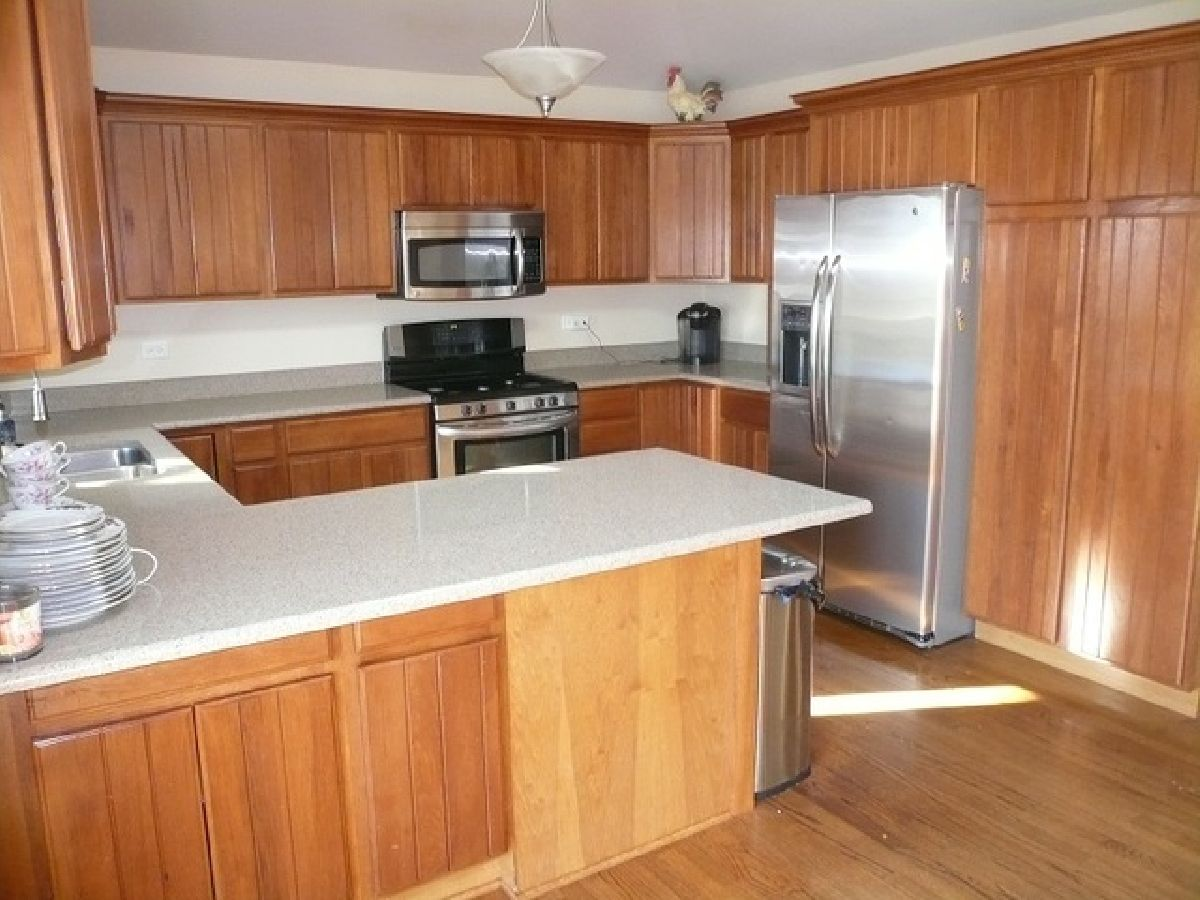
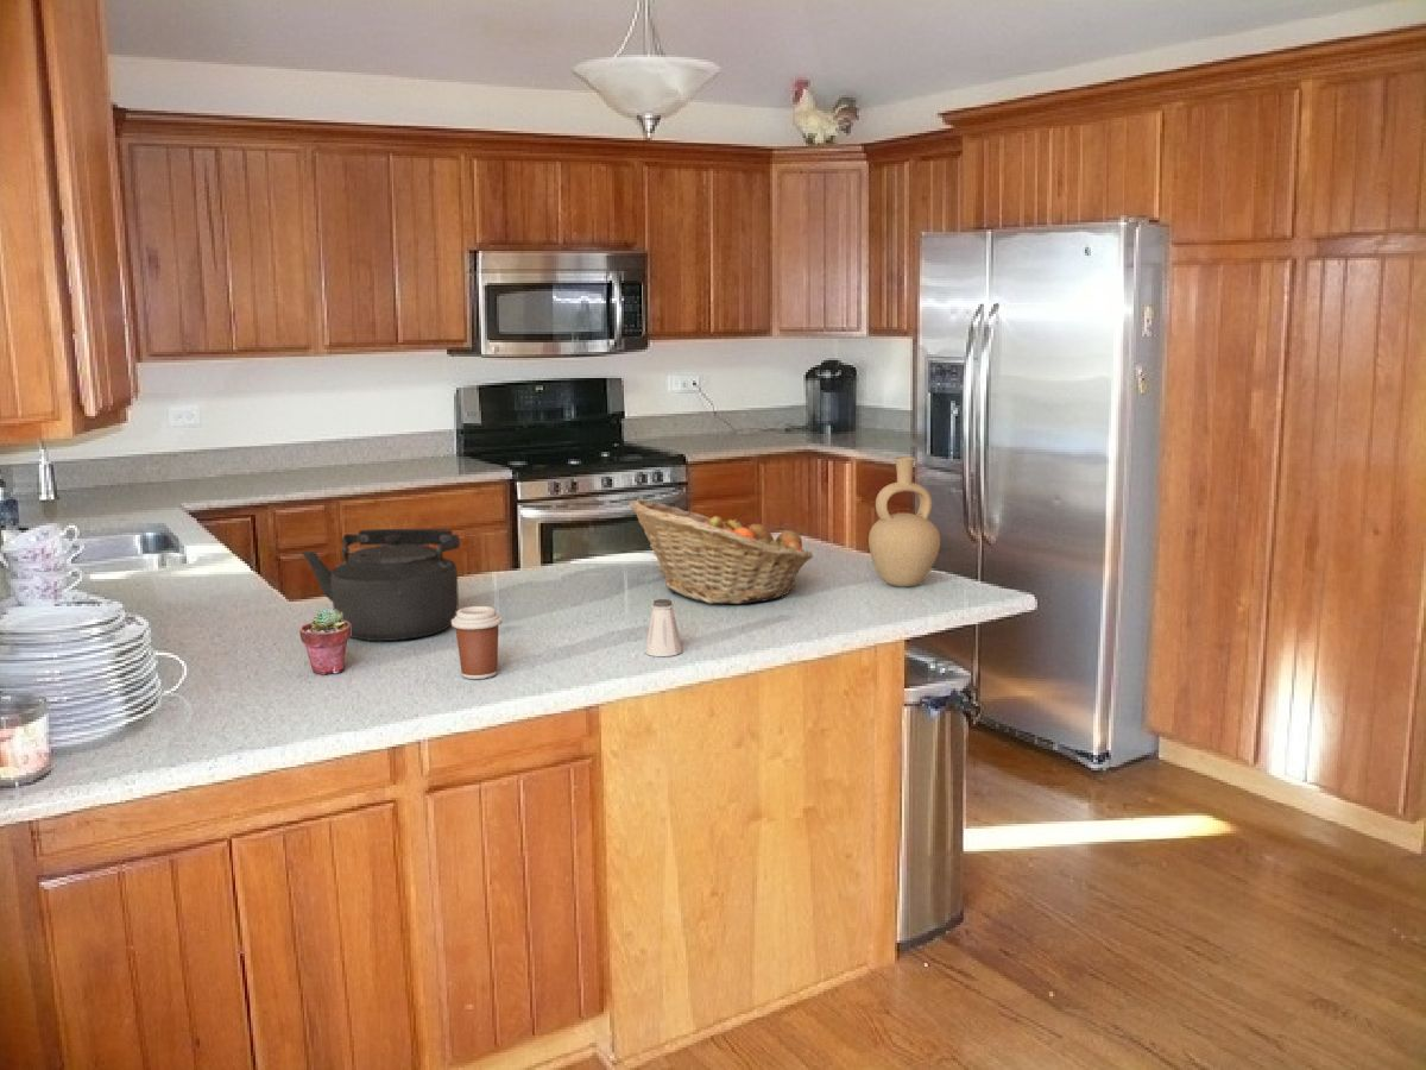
+ coffee cup (478, 642)
+ kettle (392, 580)
+ vase (904, 521)
+ fruit basket (718, 545)
+ saltshaker (663, 625)
+ potted succulent (326, 638)
